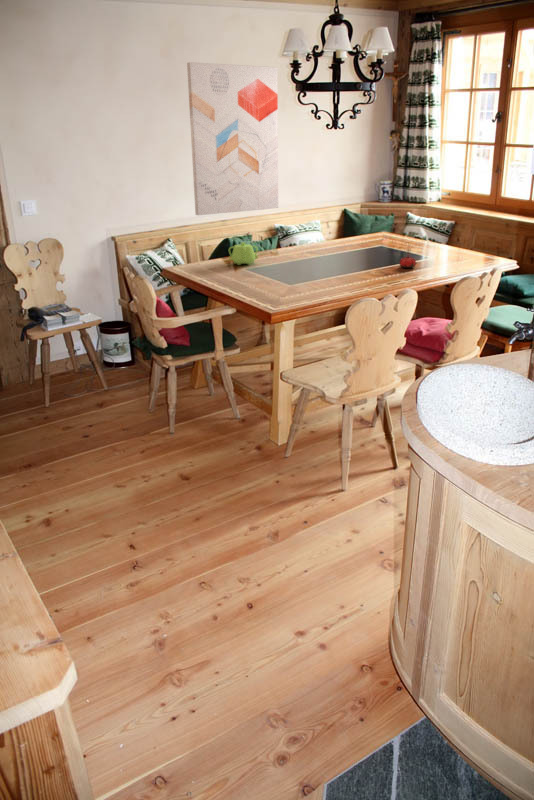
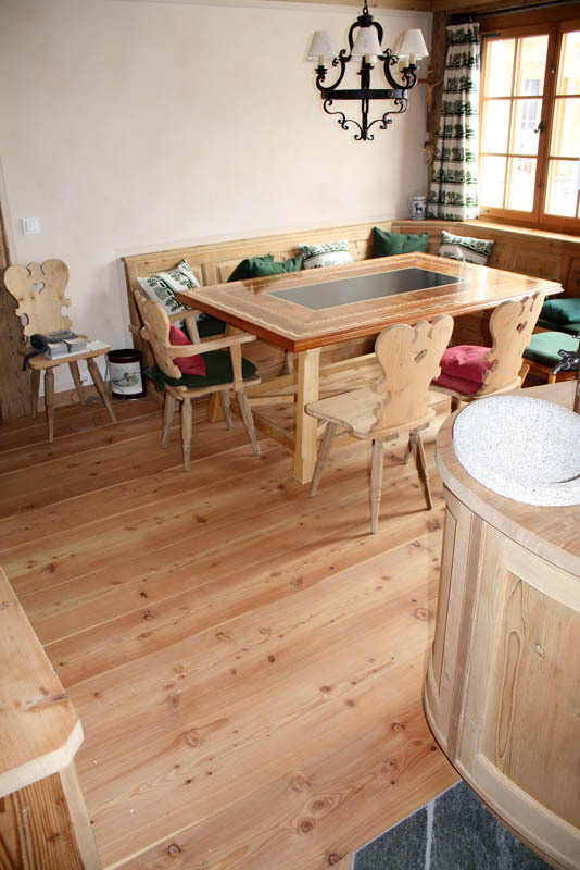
- wall art (236, 141)
- flower (408, 254)
- teapot (243, 252)
